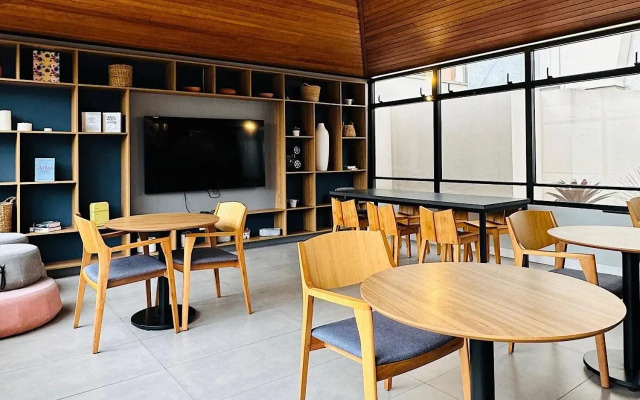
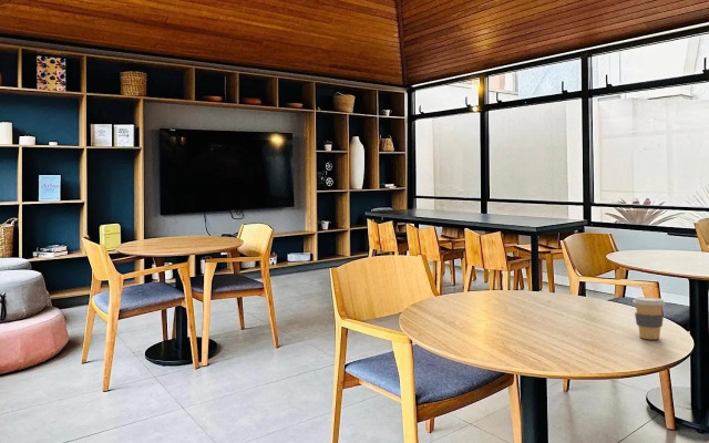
+ coffee cup (649, 318)
